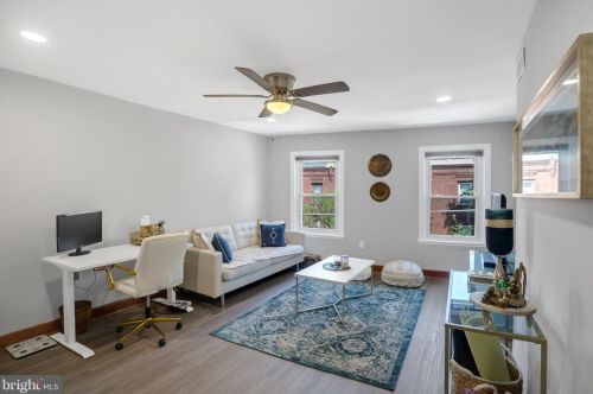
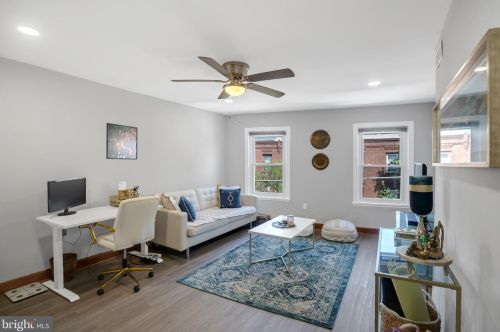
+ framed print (122, 142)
